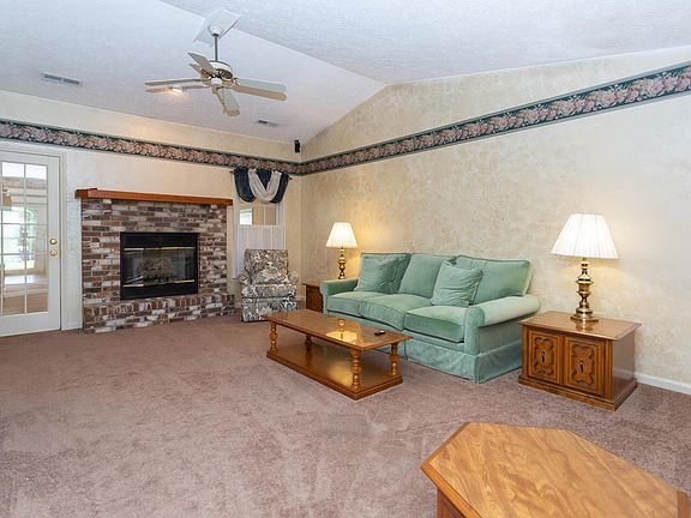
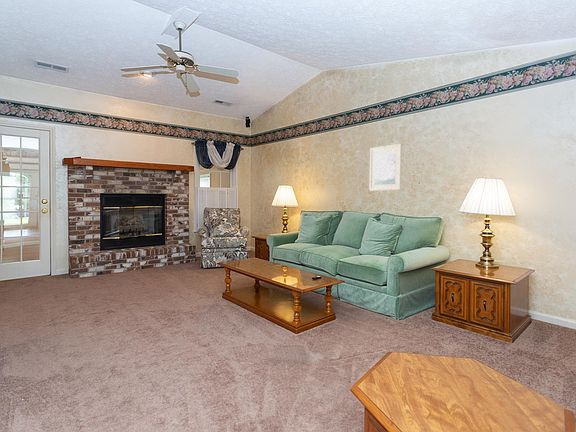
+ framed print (384, 168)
